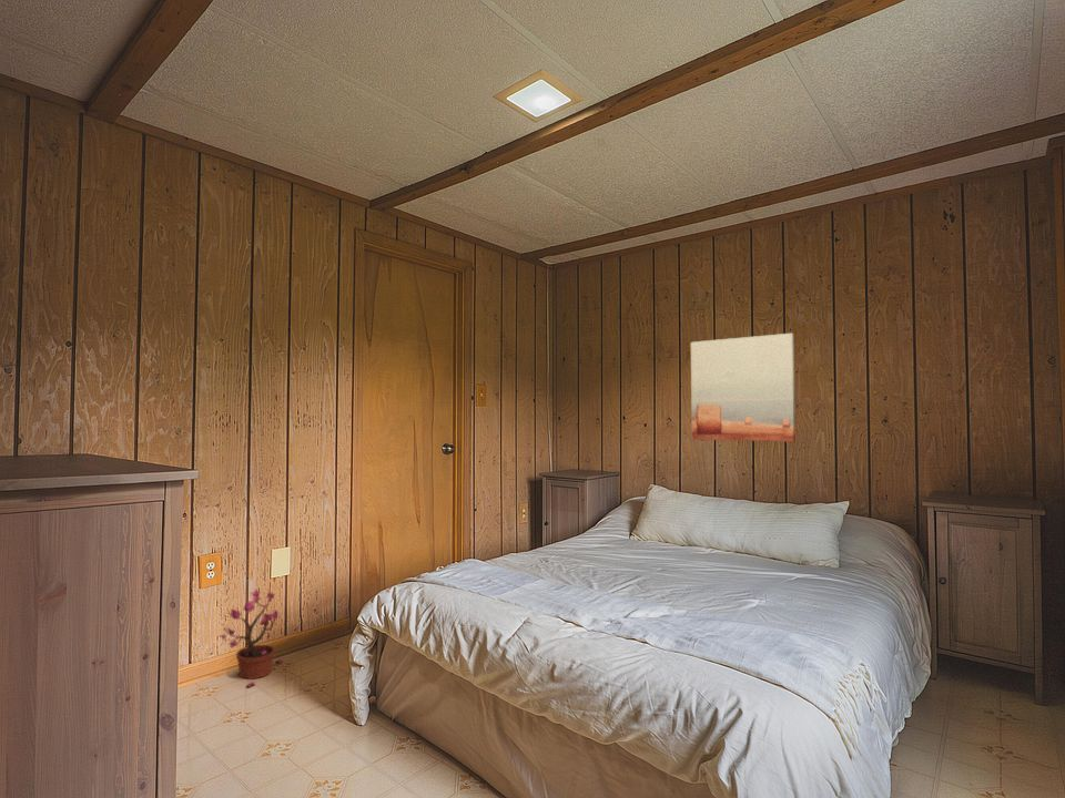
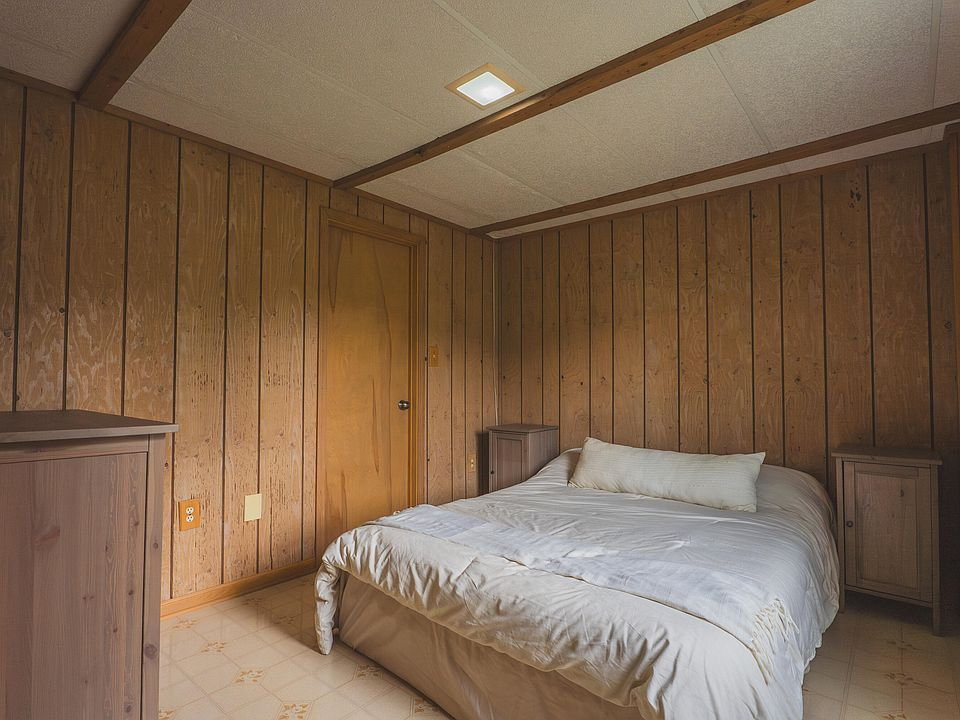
- wall art (740, 389)
- potted plant (258, 636)
